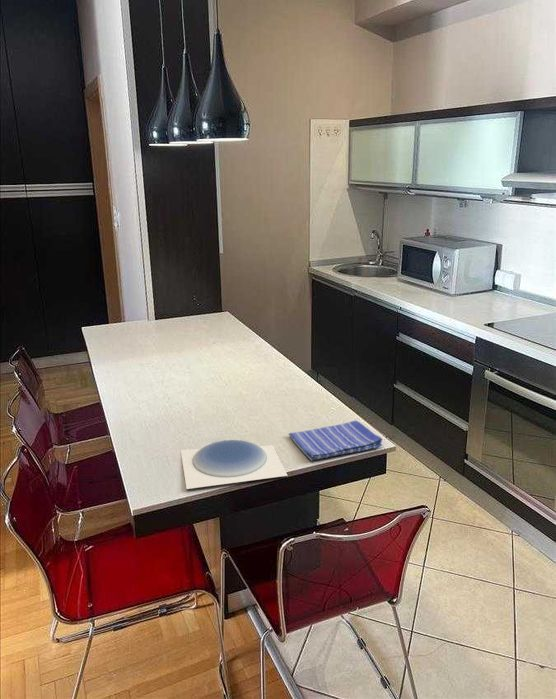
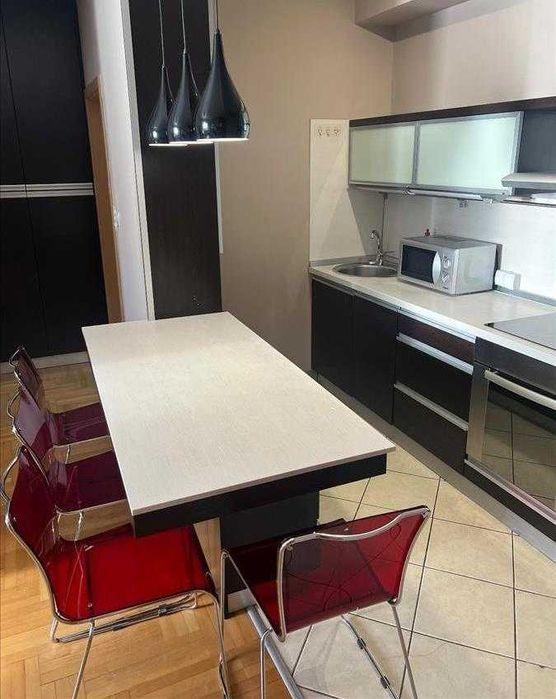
- plate (230, 454)
- dish towel (335, 437)
